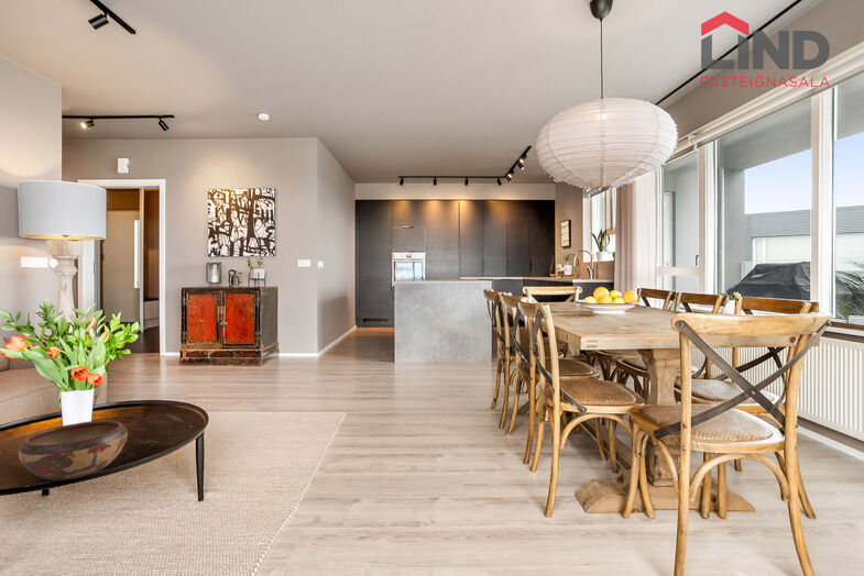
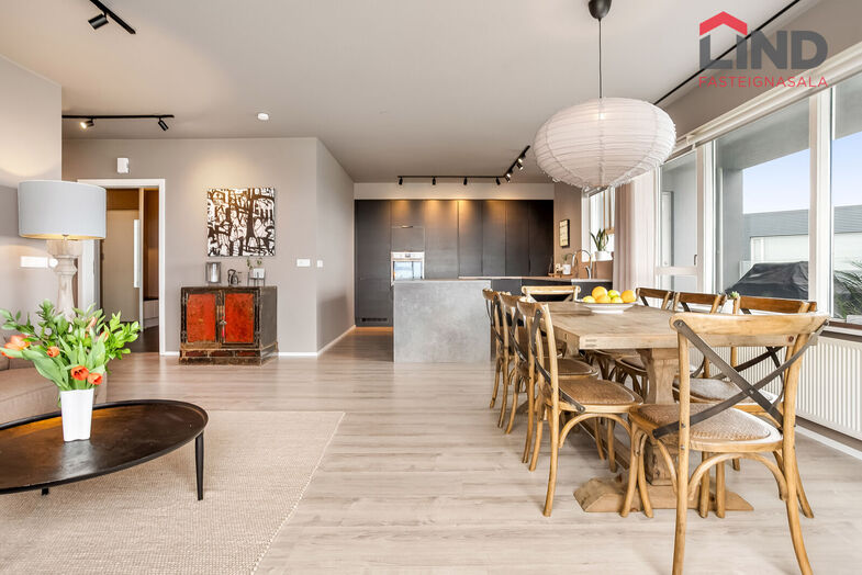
- decorative bowl (76, 451)
